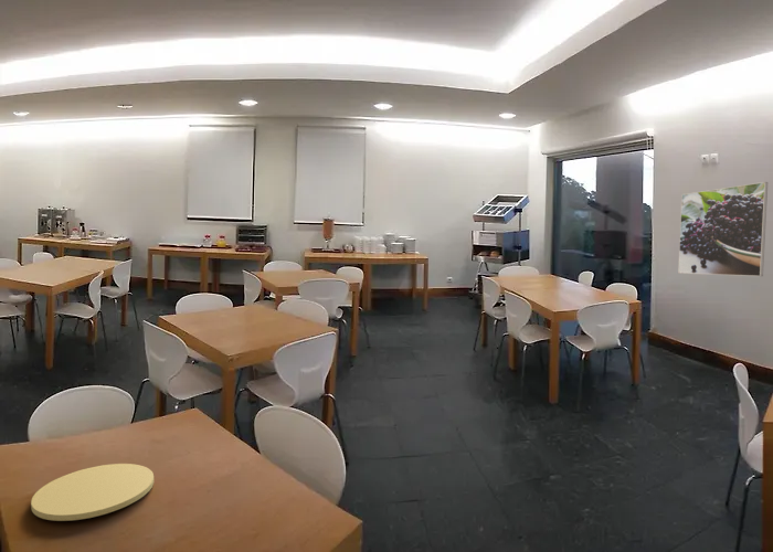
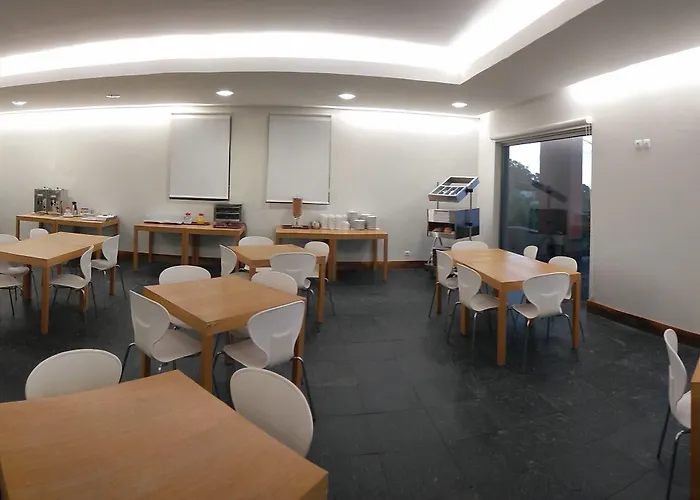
- plate (91, 489)
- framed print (719, 232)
